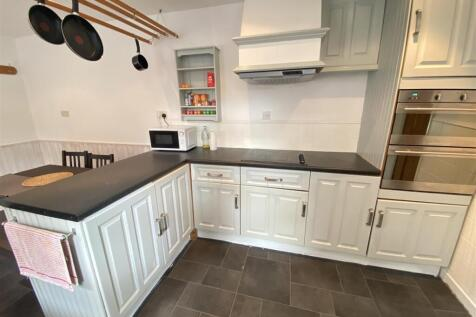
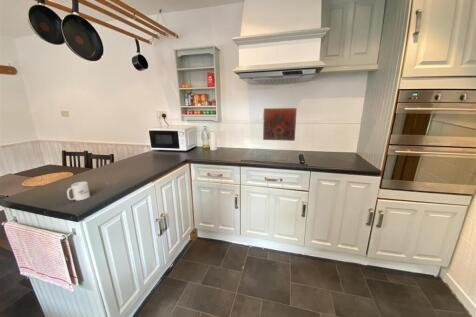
+ mug (77, 191)
+ decorative tile (279, 124)
